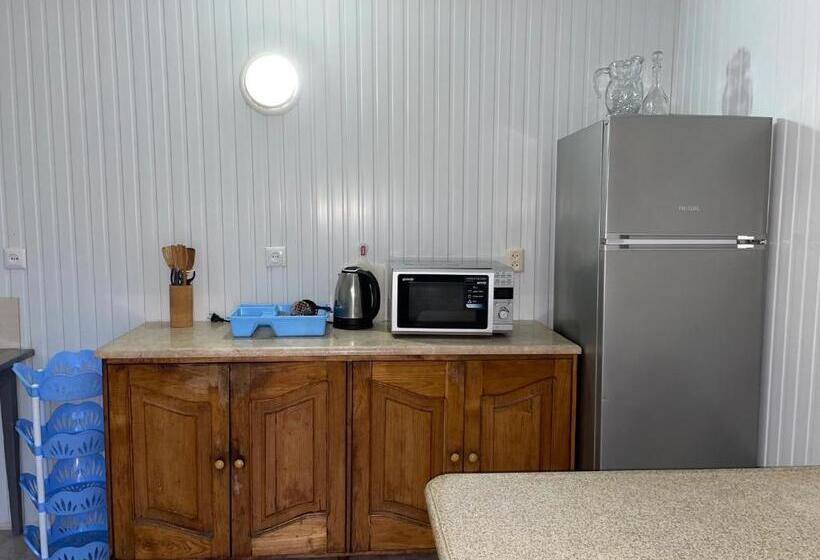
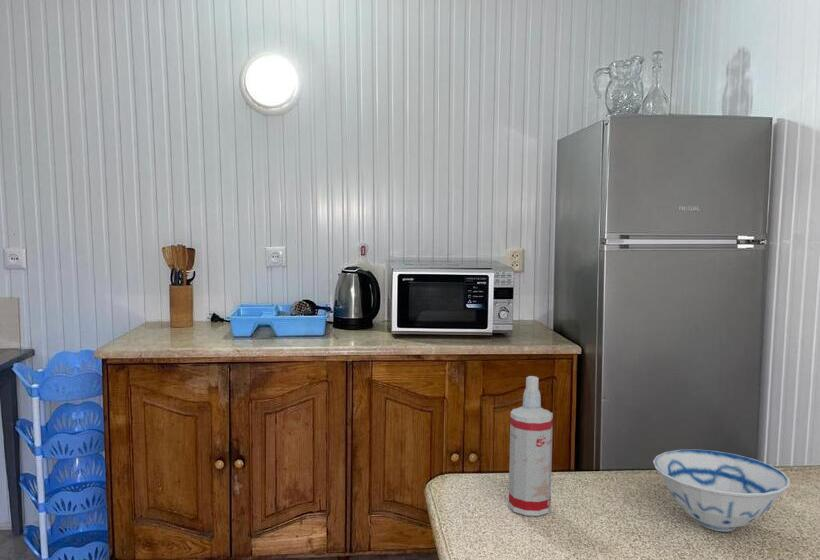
+ ceramic bowl (717, 496)
+ spray bottle (530, 442)
